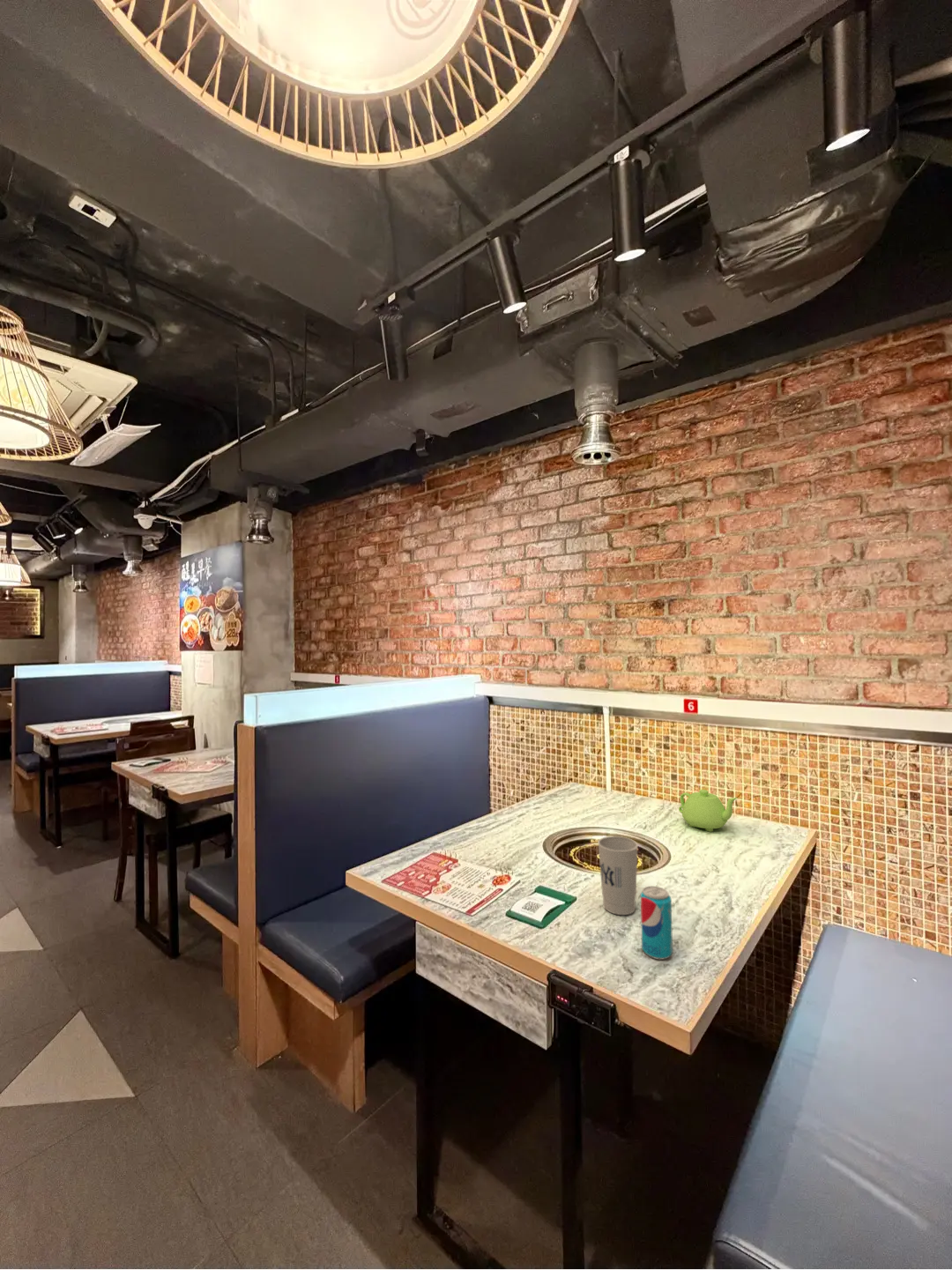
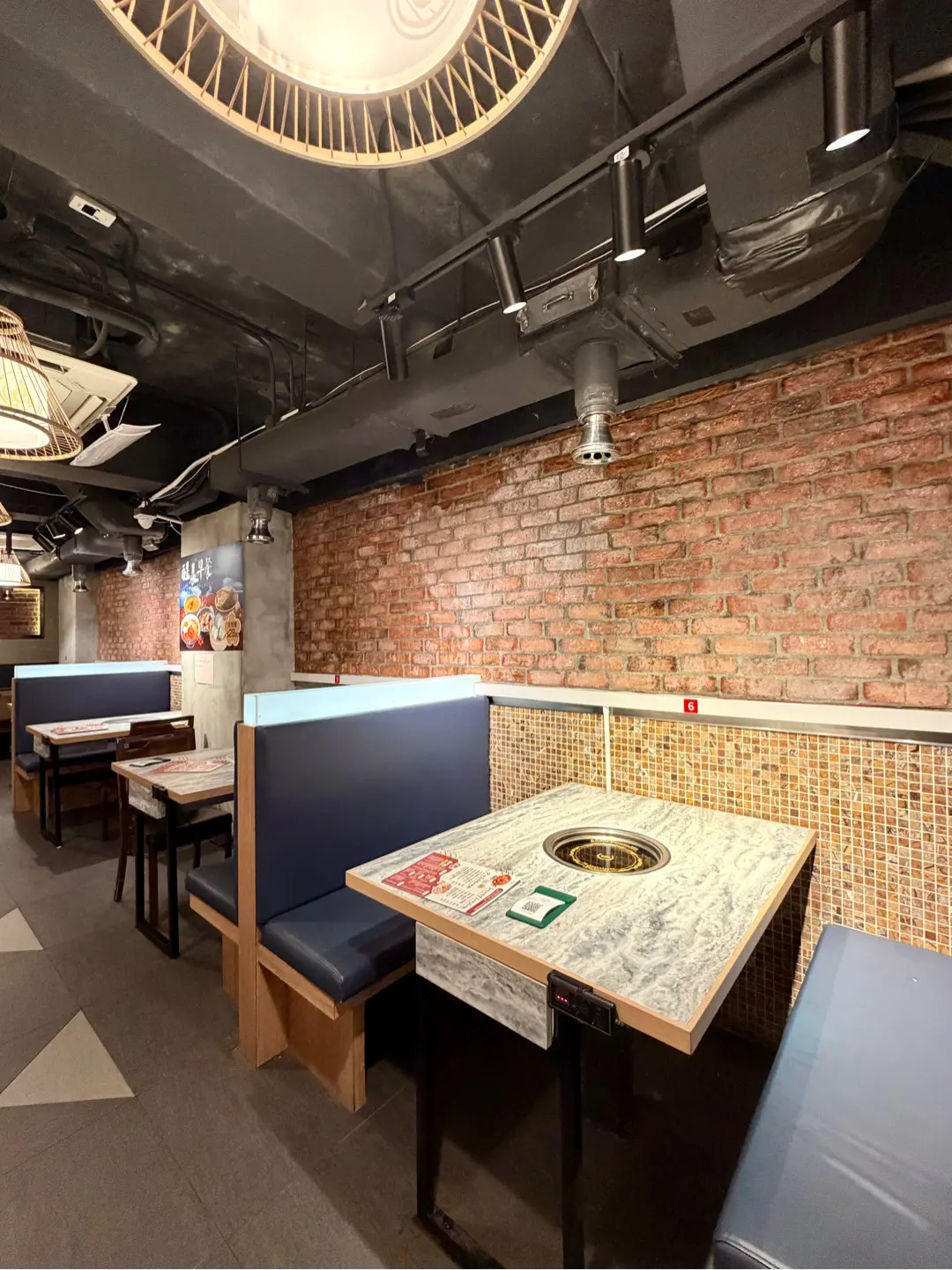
- teapot (706, 808)
- cup (618, 875)
- beverage can (656, 921)
